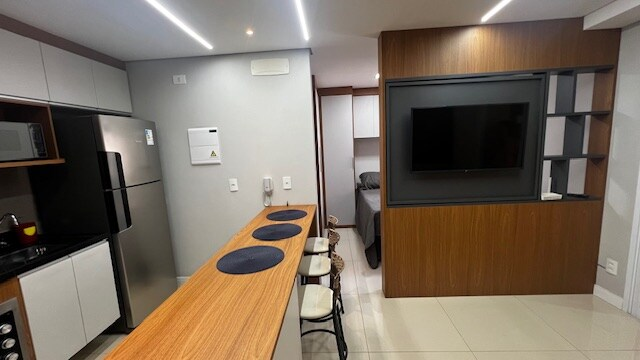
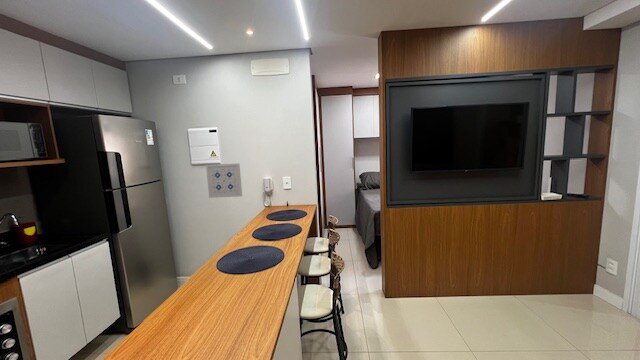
+ wall art (224, 180)
